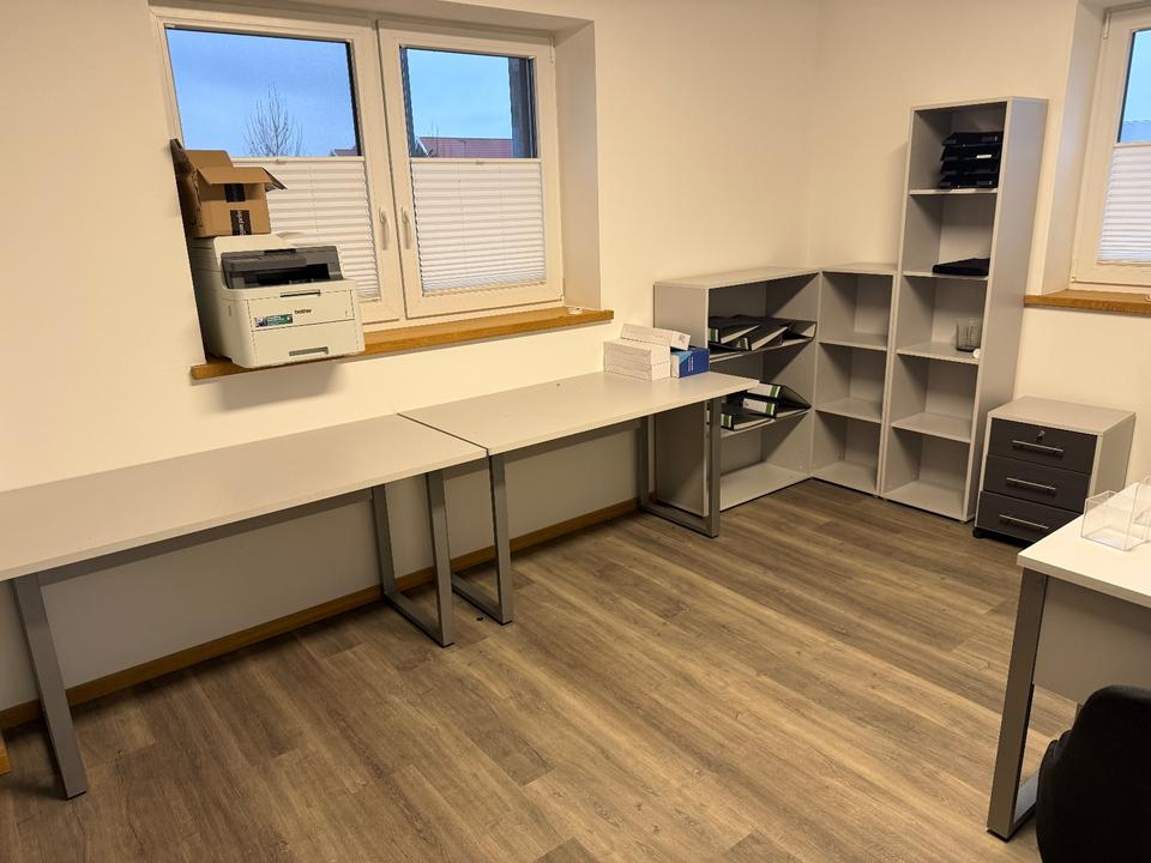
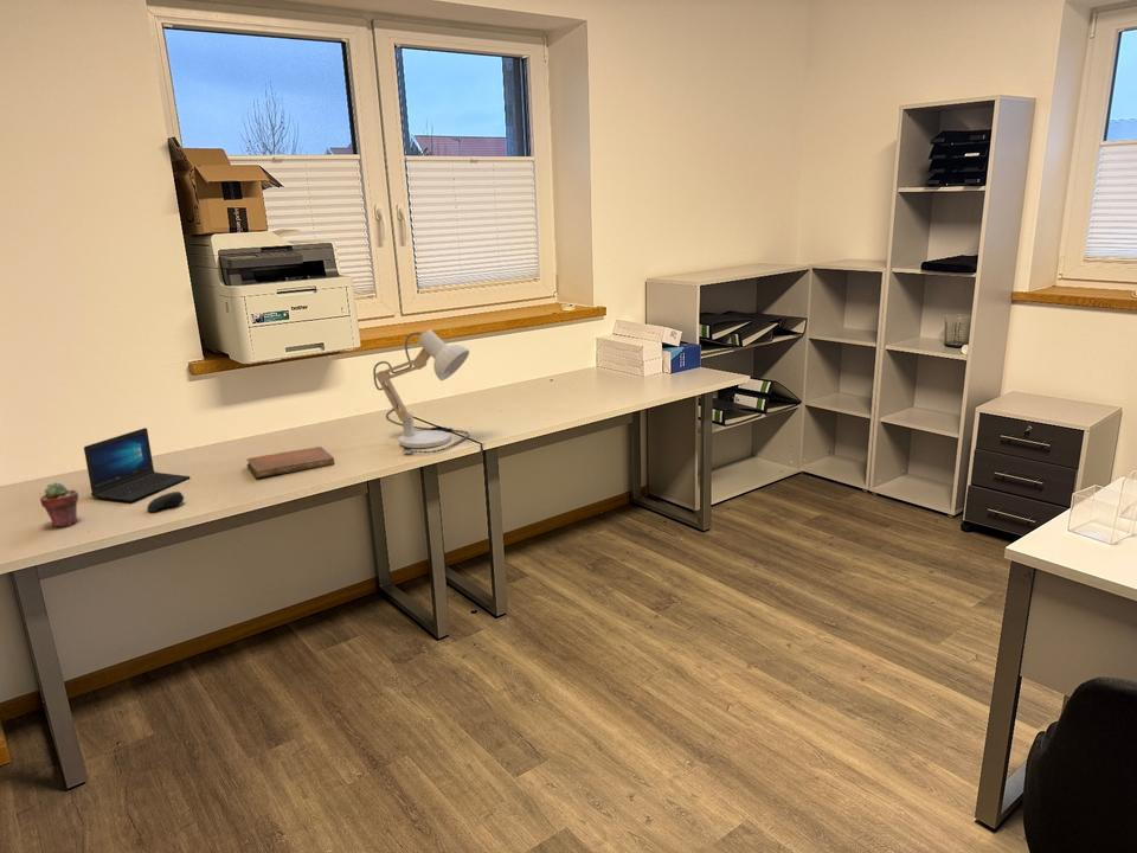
+ computer mouse (165, 500)
+ notebook (290, 461)
+ potted succulent (59, 502)
+ desk lamp (419, 368)
+ laptop (137, 463)
